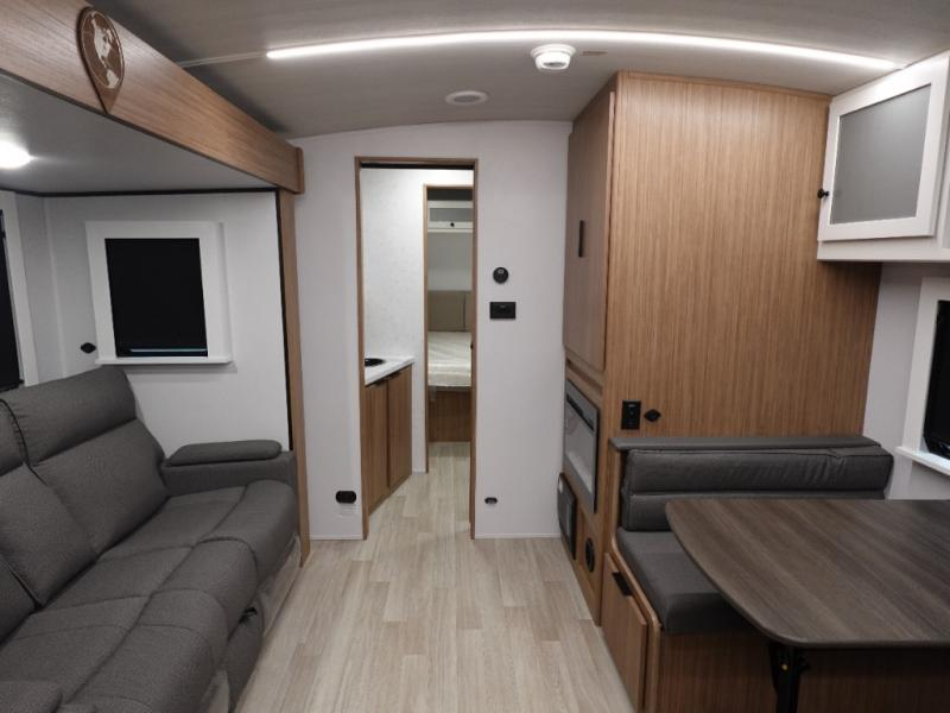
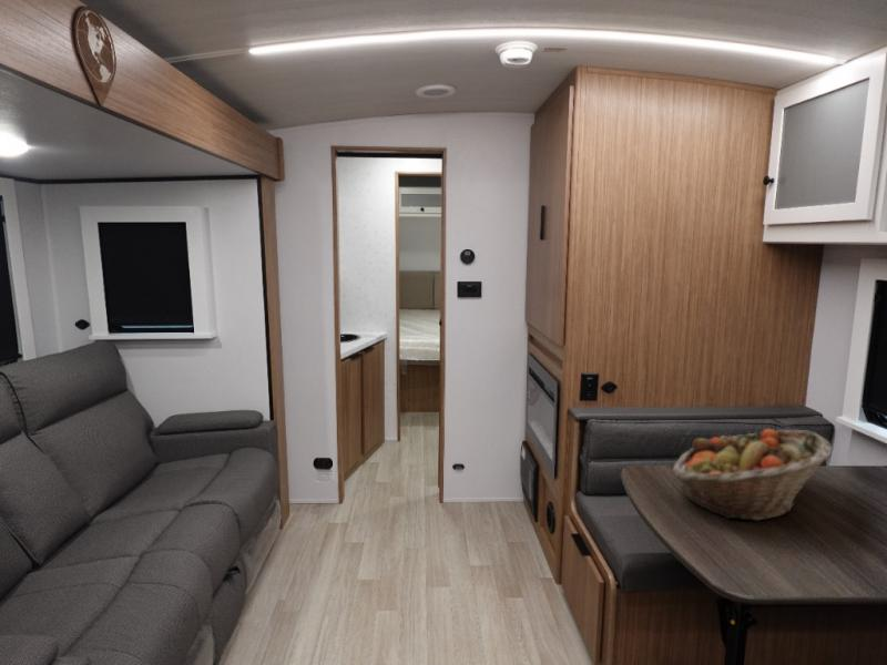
+ fruit basket (747, 466)
